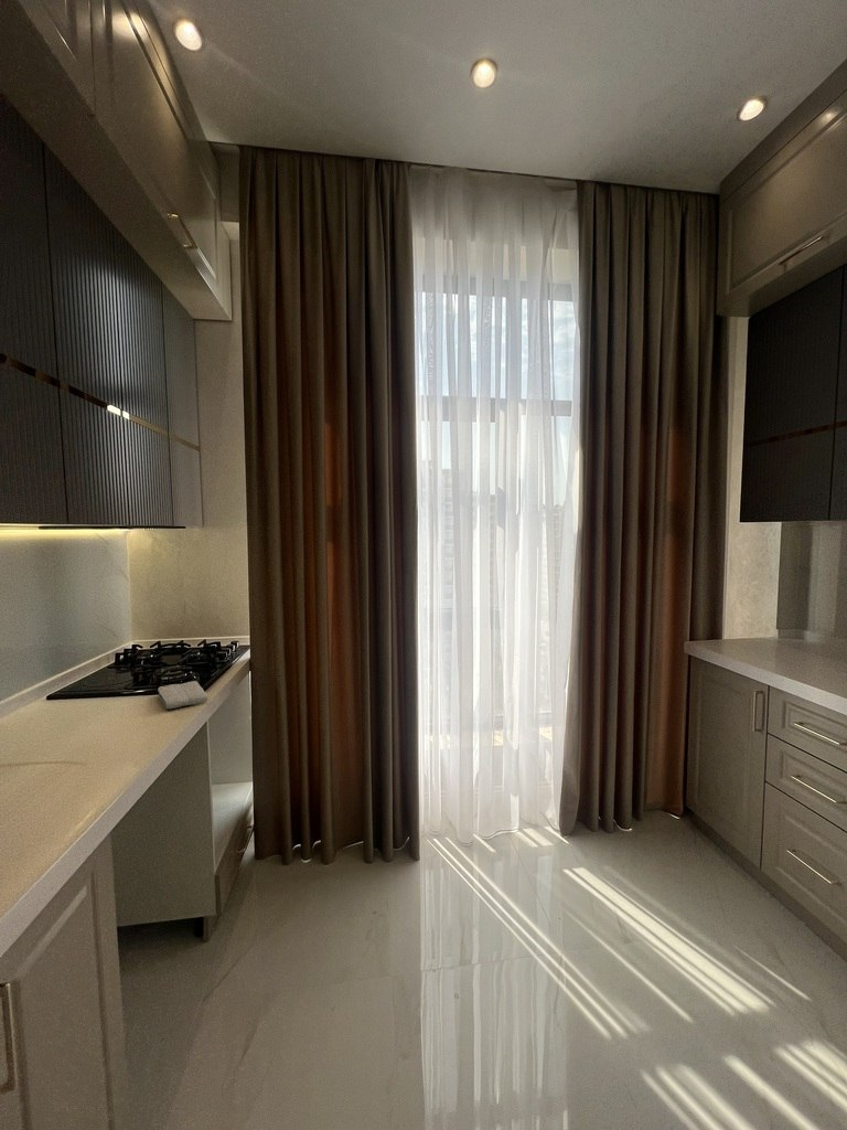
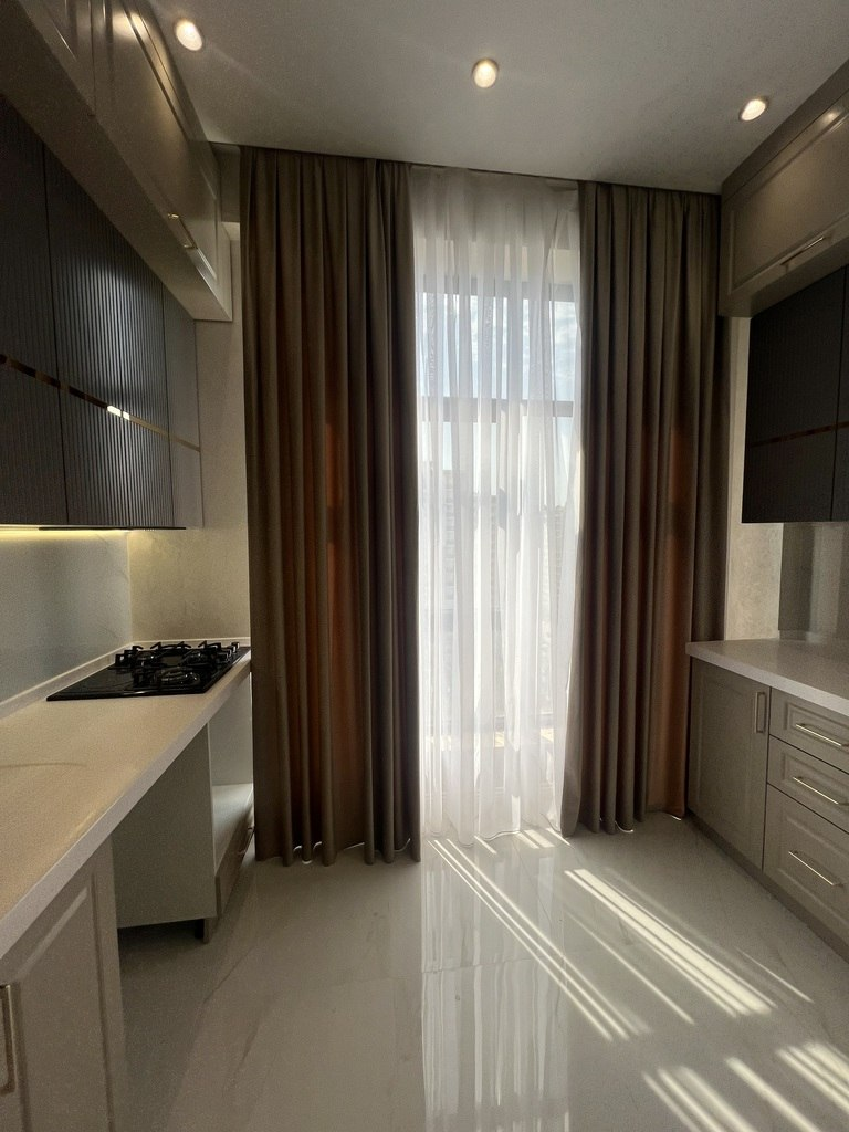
- washcloth (182, 693)
